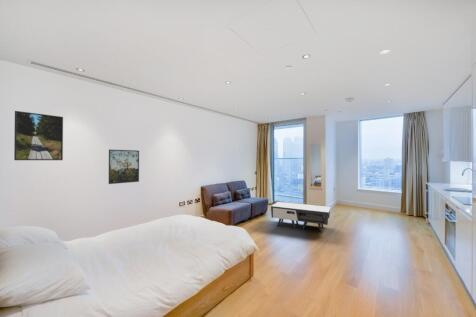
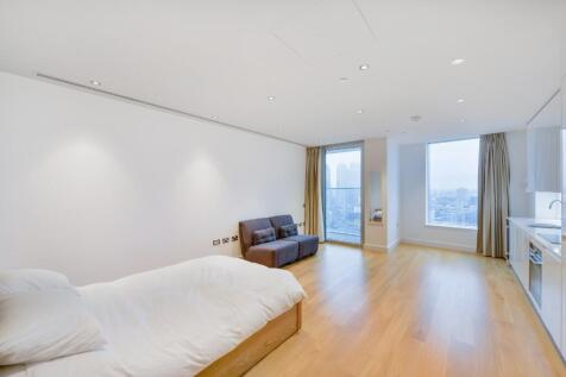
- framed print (124, 166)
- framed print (40, 137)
- coffee table (300, 216)
